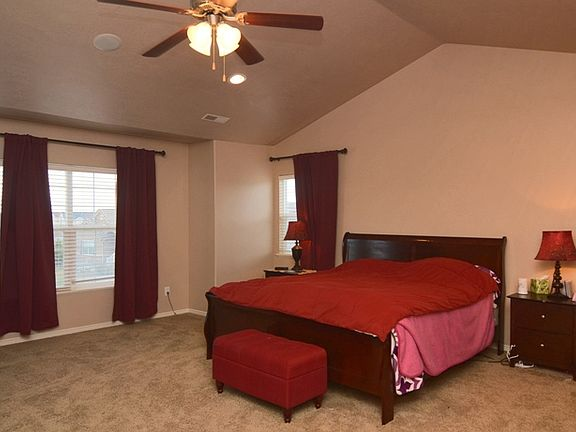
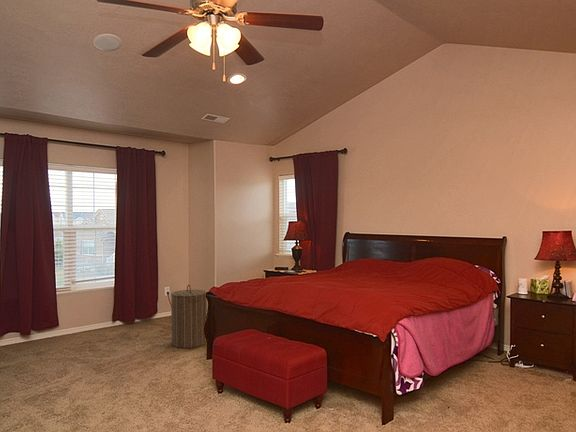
+ laundry hamper (189, 313)
